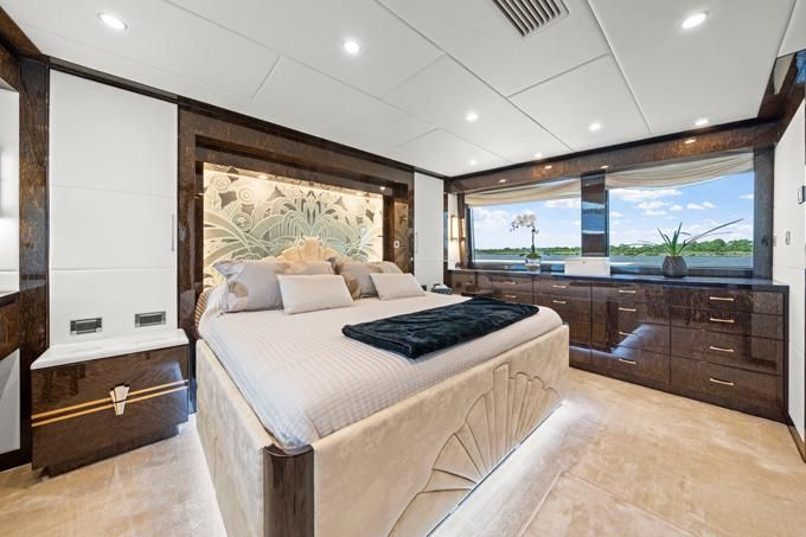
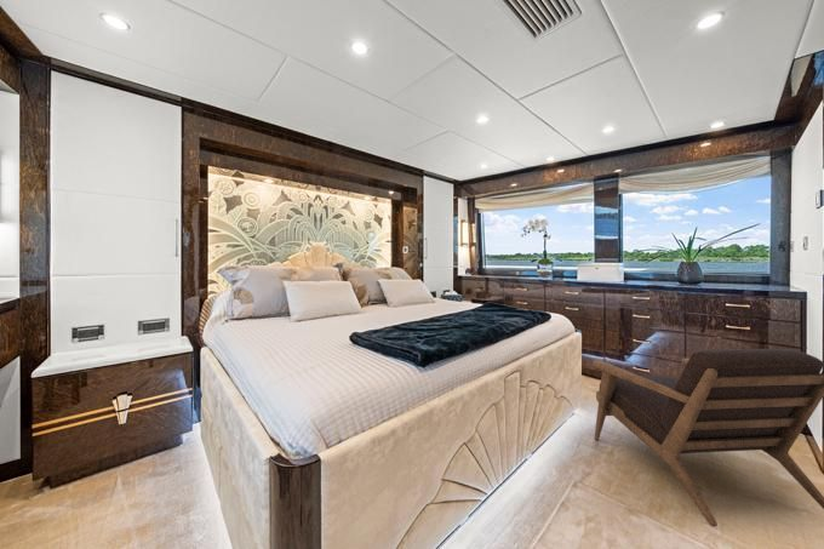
+ armchair (688, 401)
